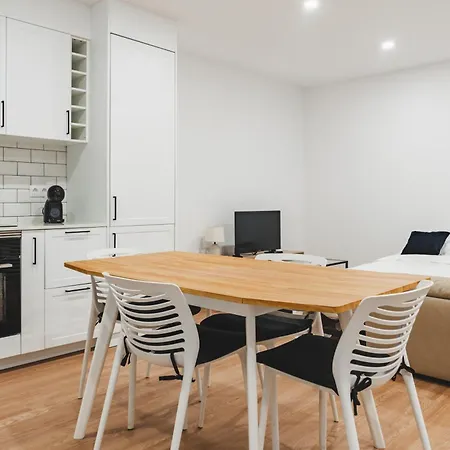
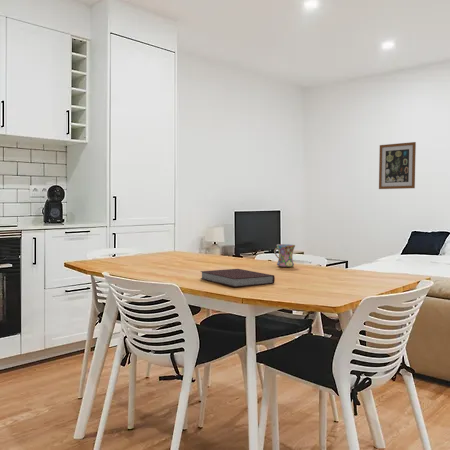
+ notebook (236, 277)
+ mug (283, 255)
+ wall art (396, 166)
